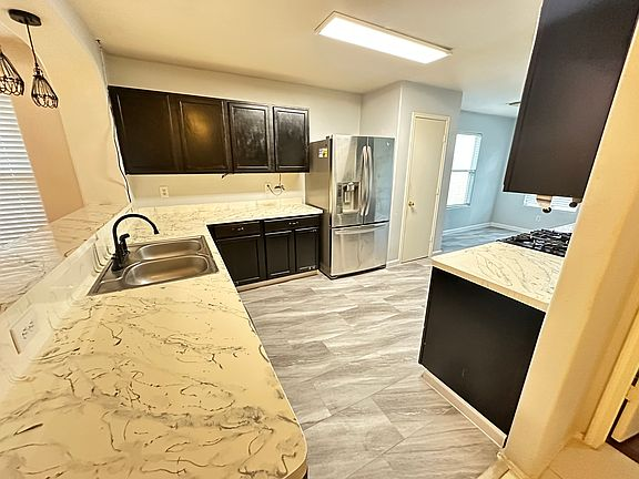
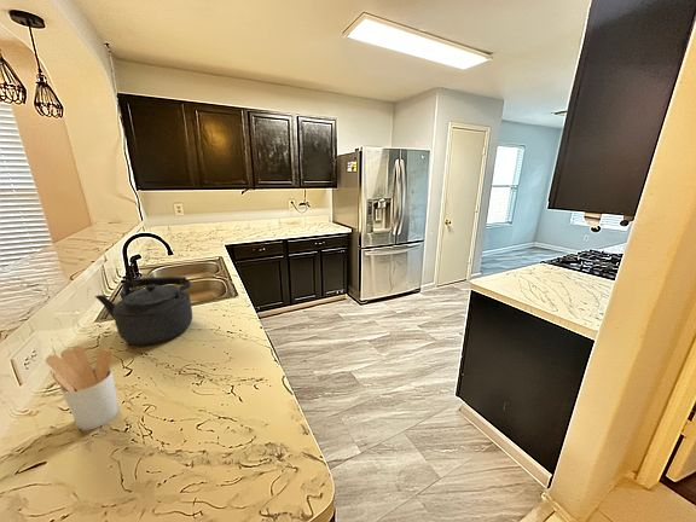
+ kettle (152, 307)
+ utensil holder (83, 384)
